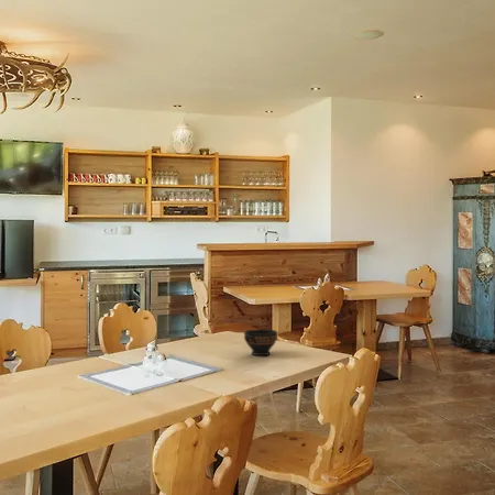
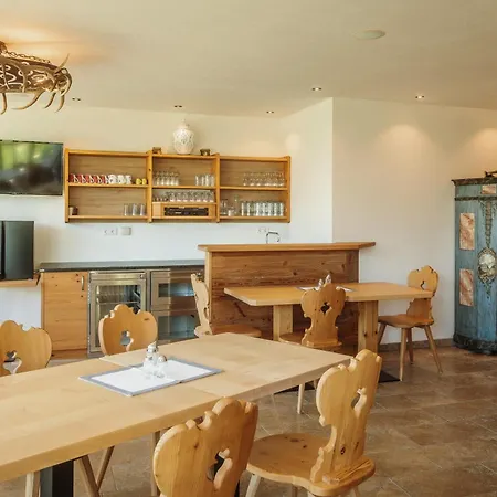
- bowl (261, 342)
